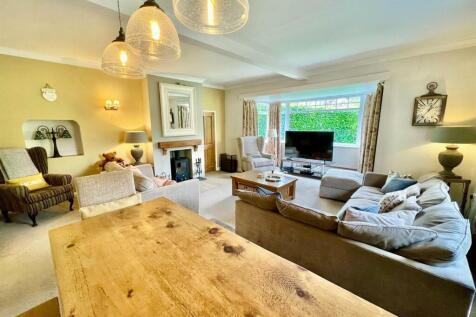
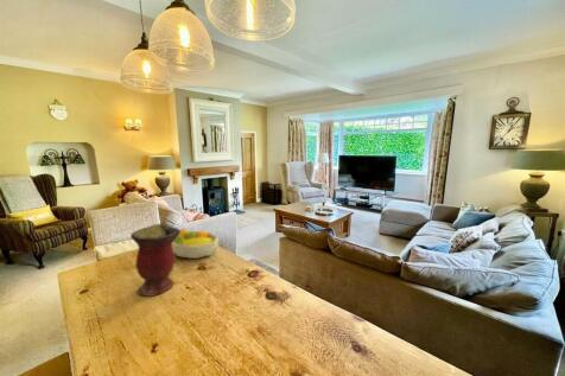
+ fruit bowl (193, 241)
+ vase (158, 255)
